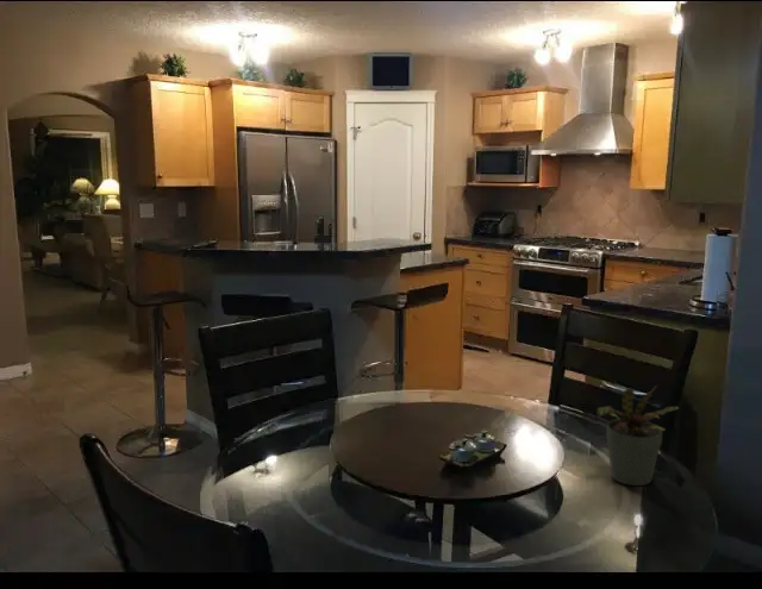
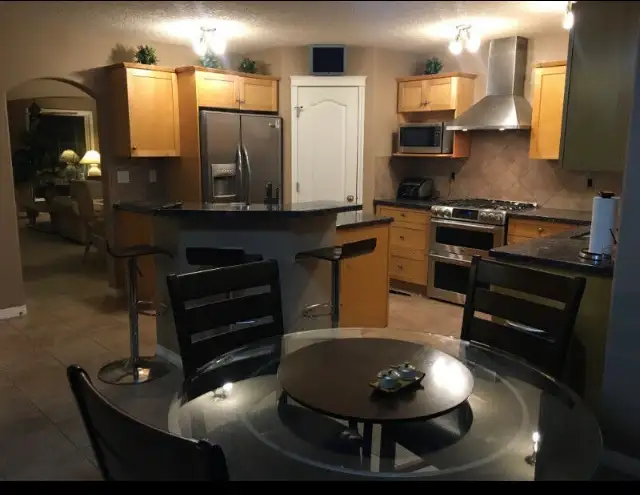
- potted plant (637, 433)
